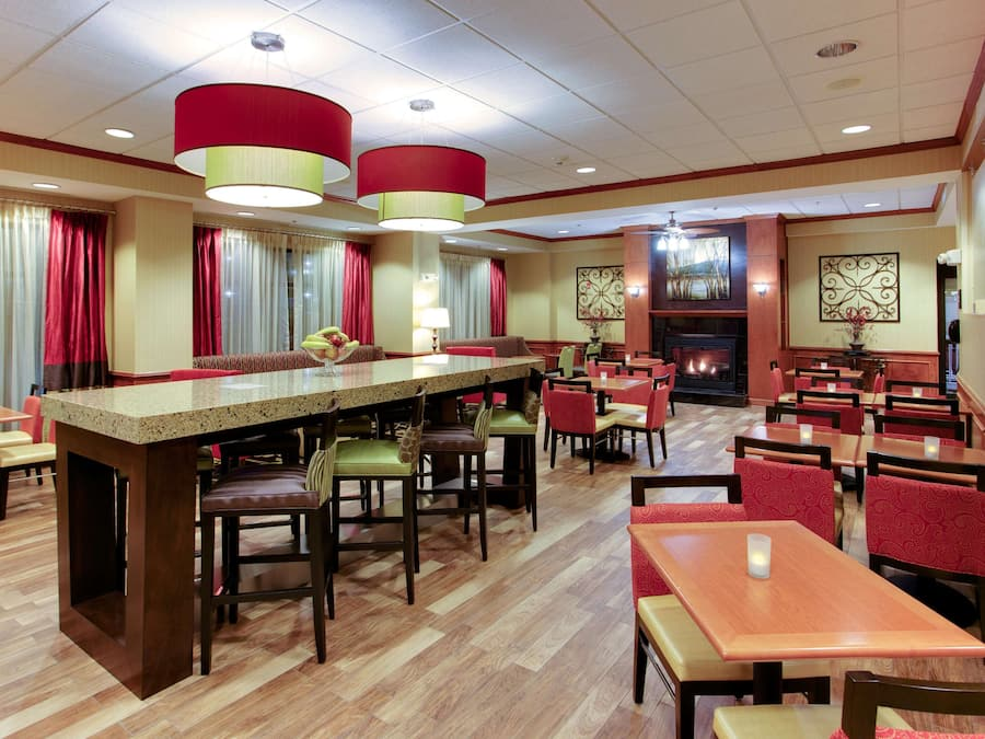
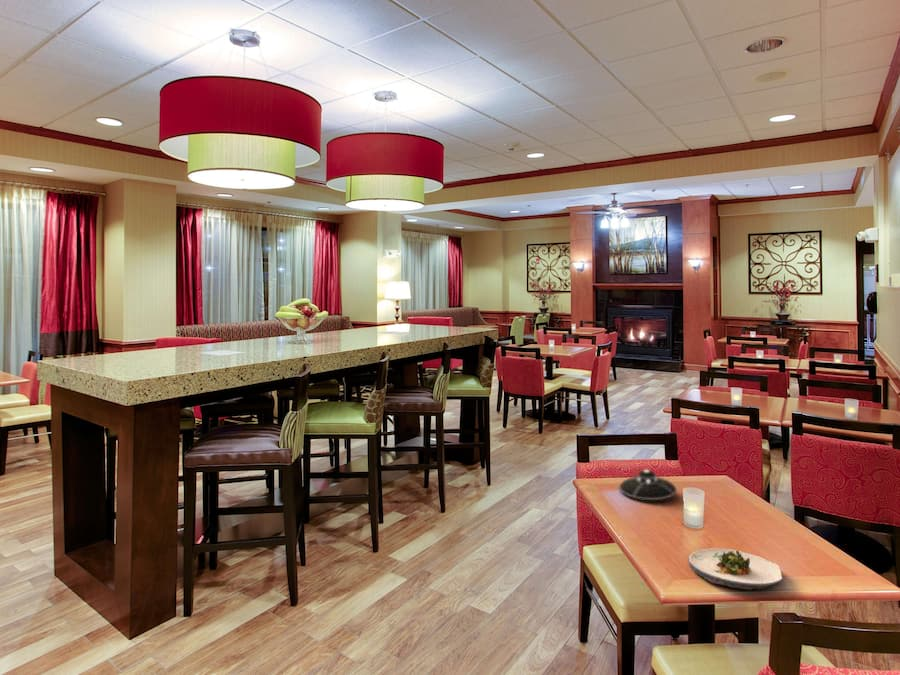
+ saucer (647, 481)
+ salad plate (733, 561)
